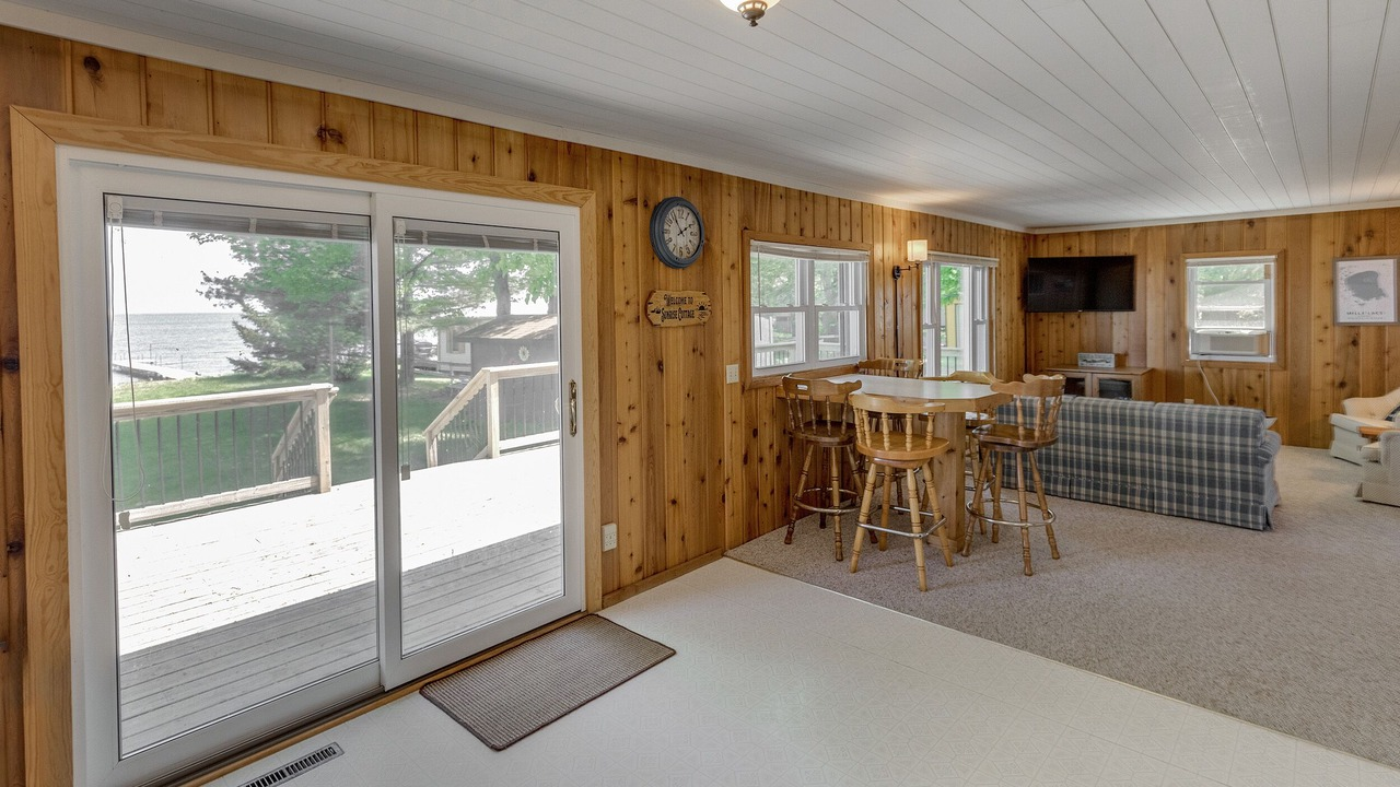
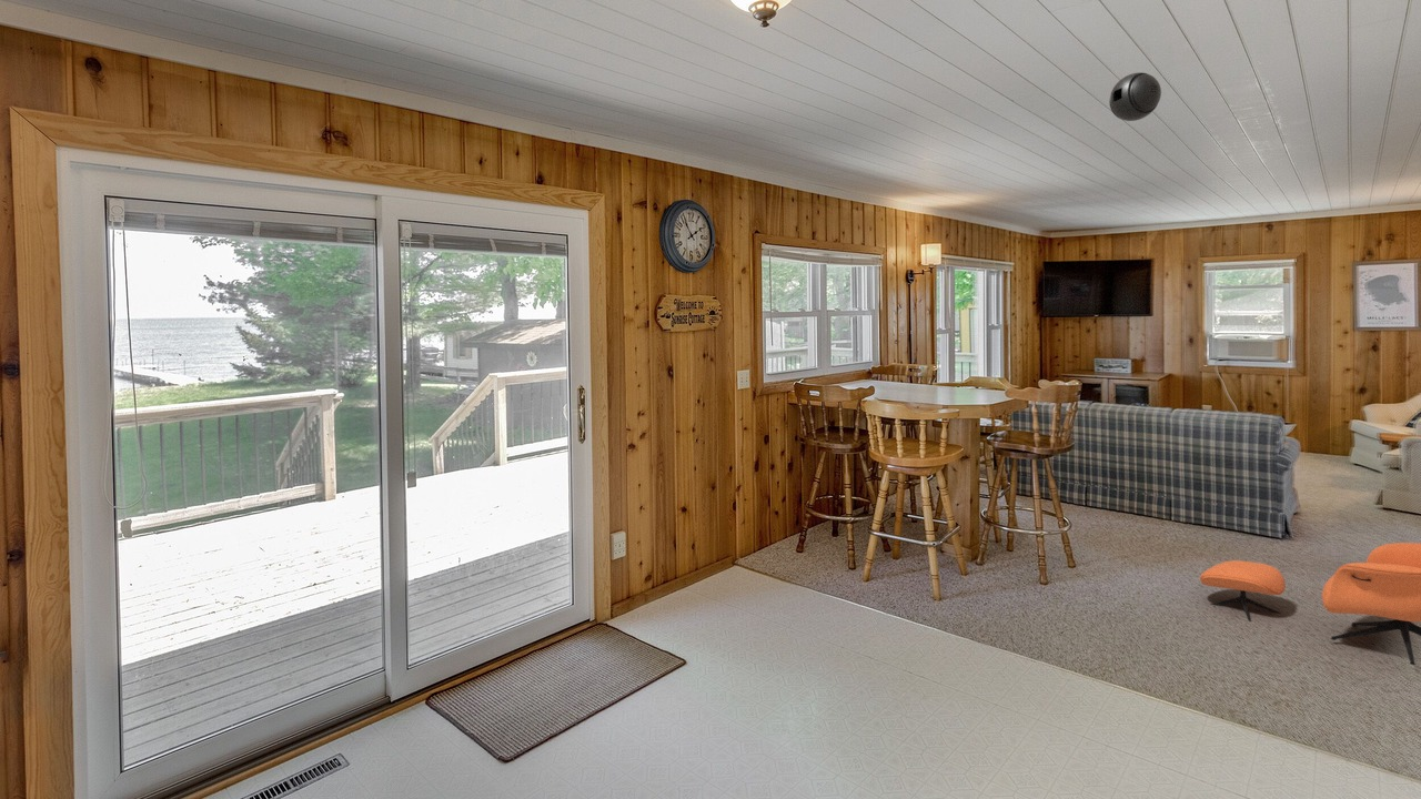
+ footstool (1339, 567)
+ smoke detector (1135, 97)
